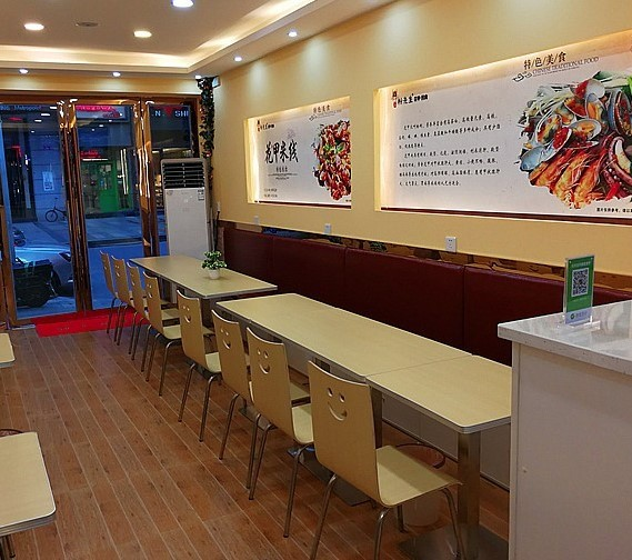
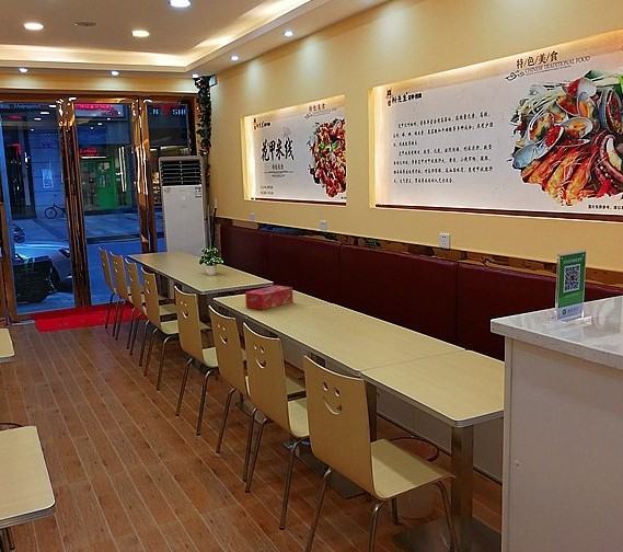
+ tissue box (269, 297)
